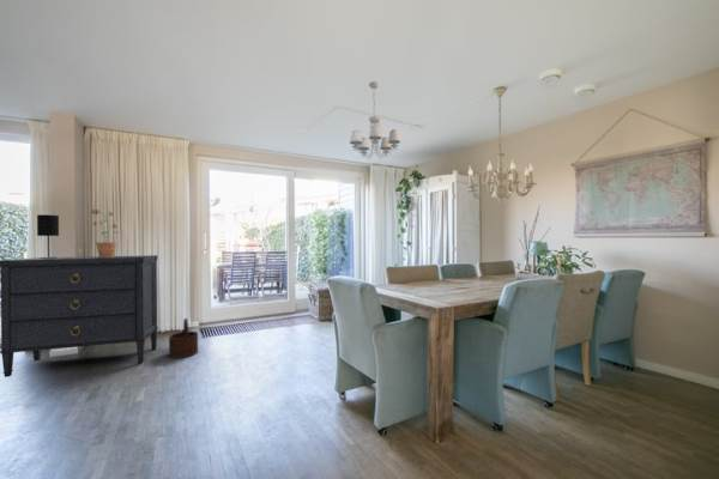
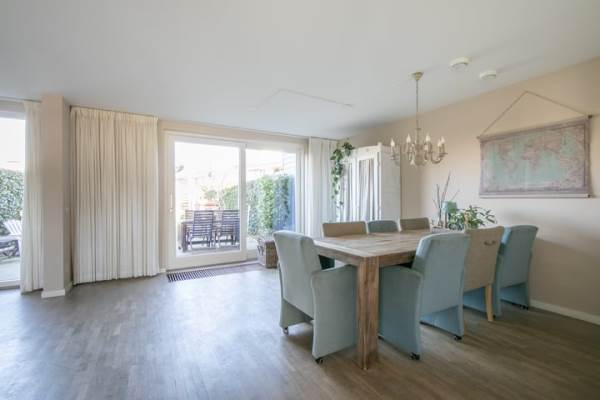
- table lamp (48, 236)
- dresser (87, 309)
- wooden bucket (183, 335)
- chandelier (374, 120)
- potted plant (105, 232)
